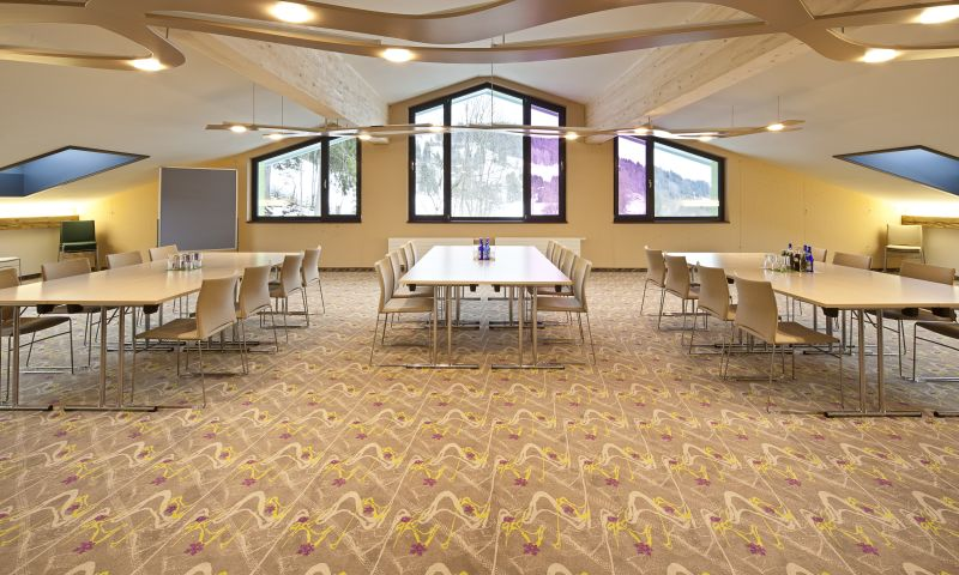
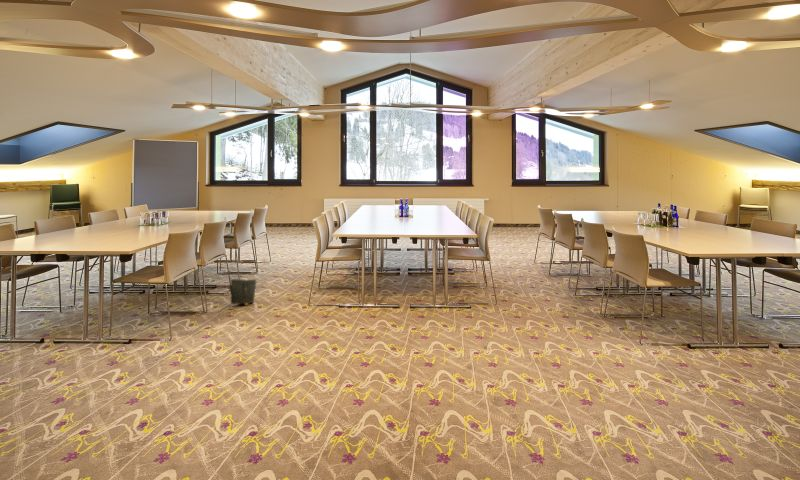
+ bag (242, 291)
